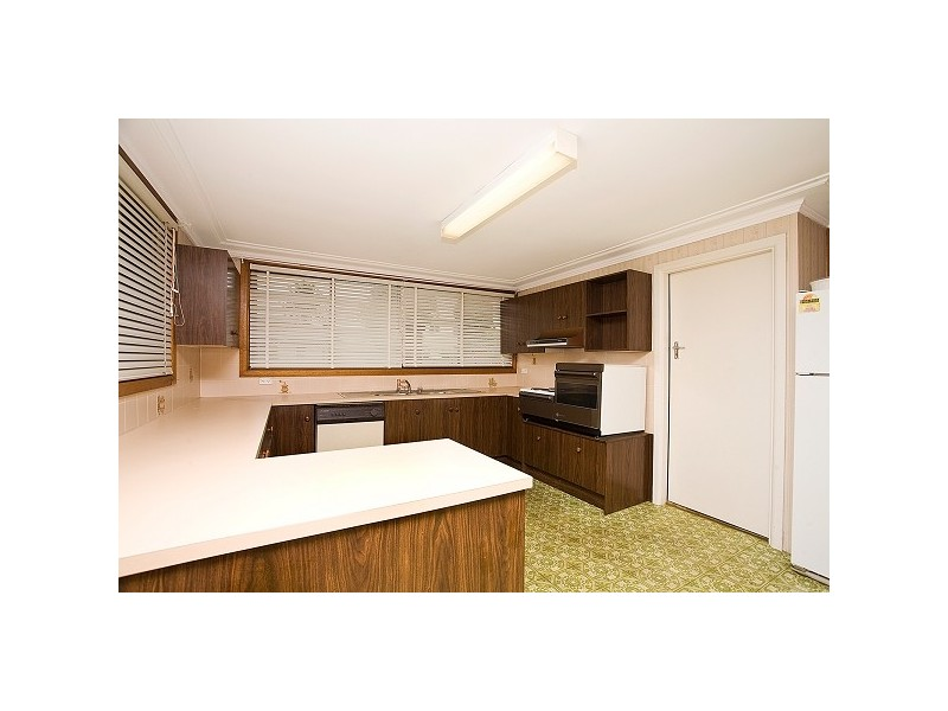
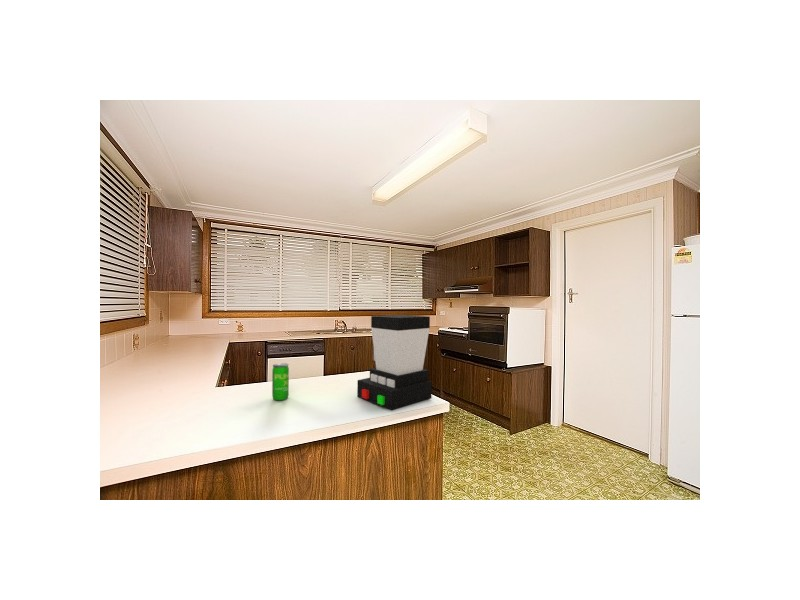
+ beverage can (280, 381)
+ coffee maker (389, 356)
